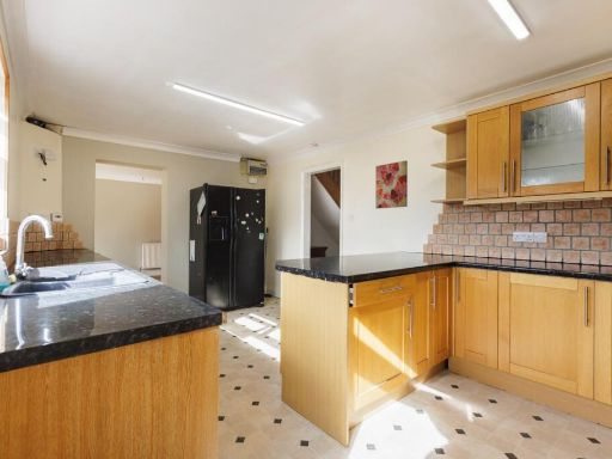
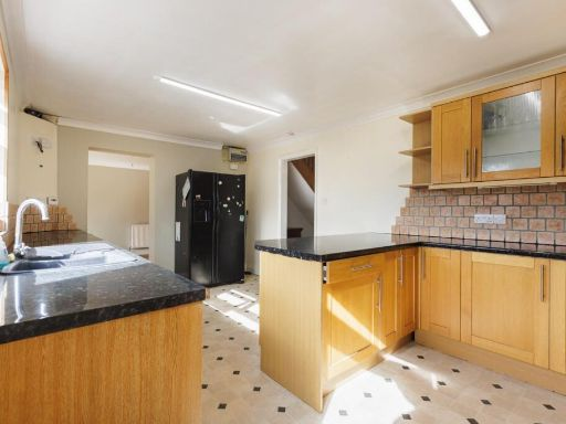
- wall art (391, 185)
